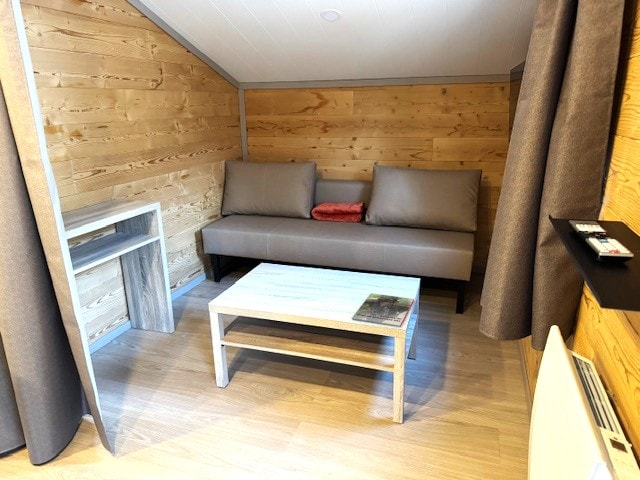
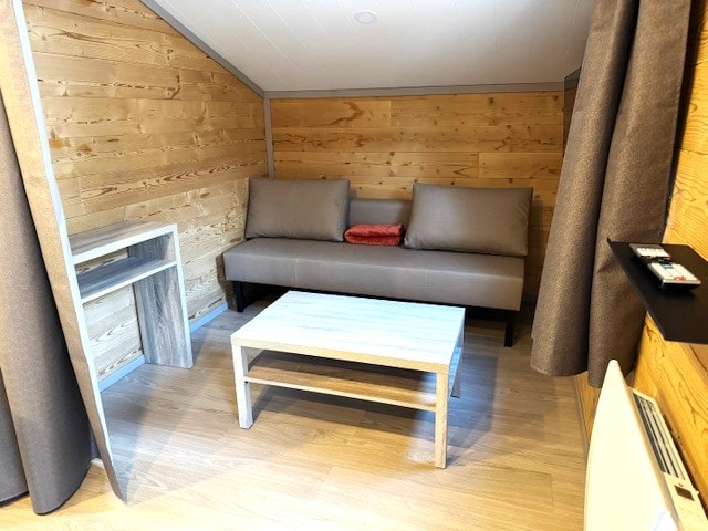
- magazine (384, 308)
